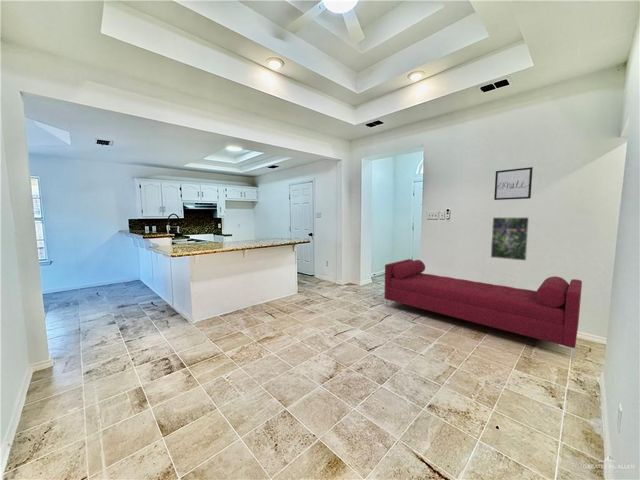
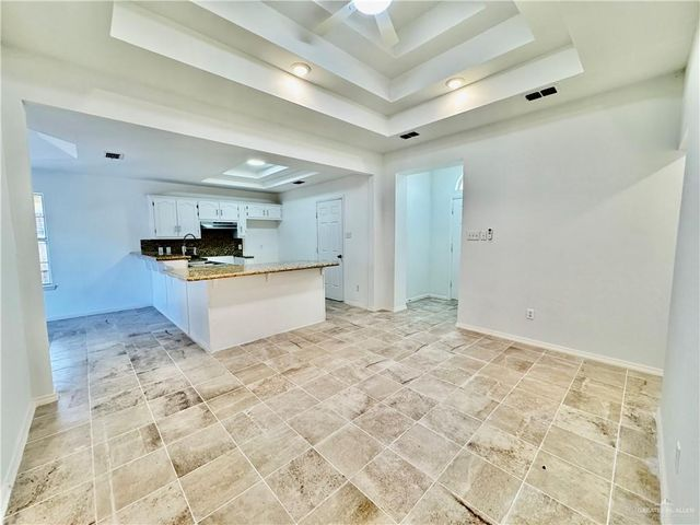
- sofa (467, 294)
- wall art (512, 184)
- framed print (509, 238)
